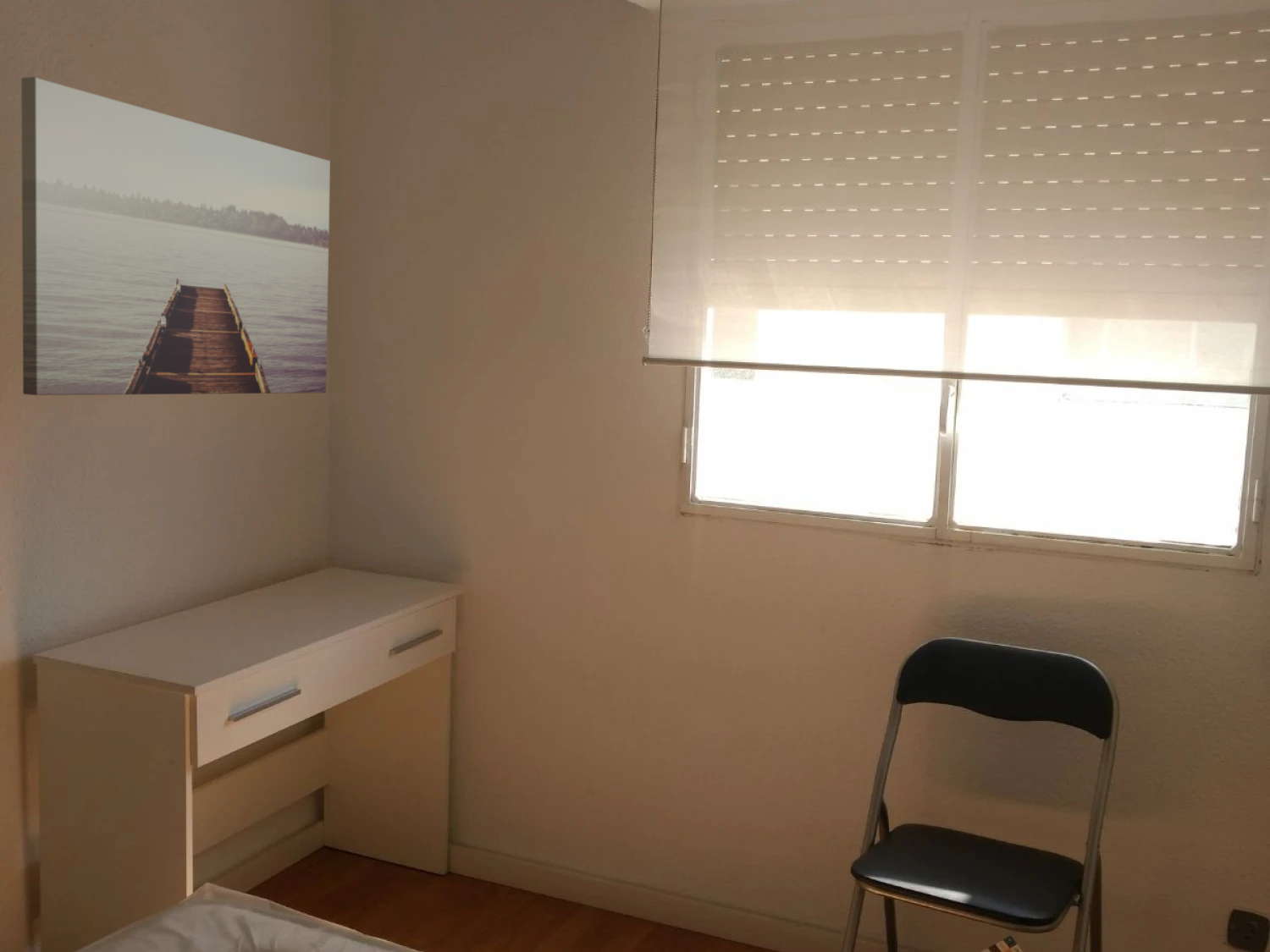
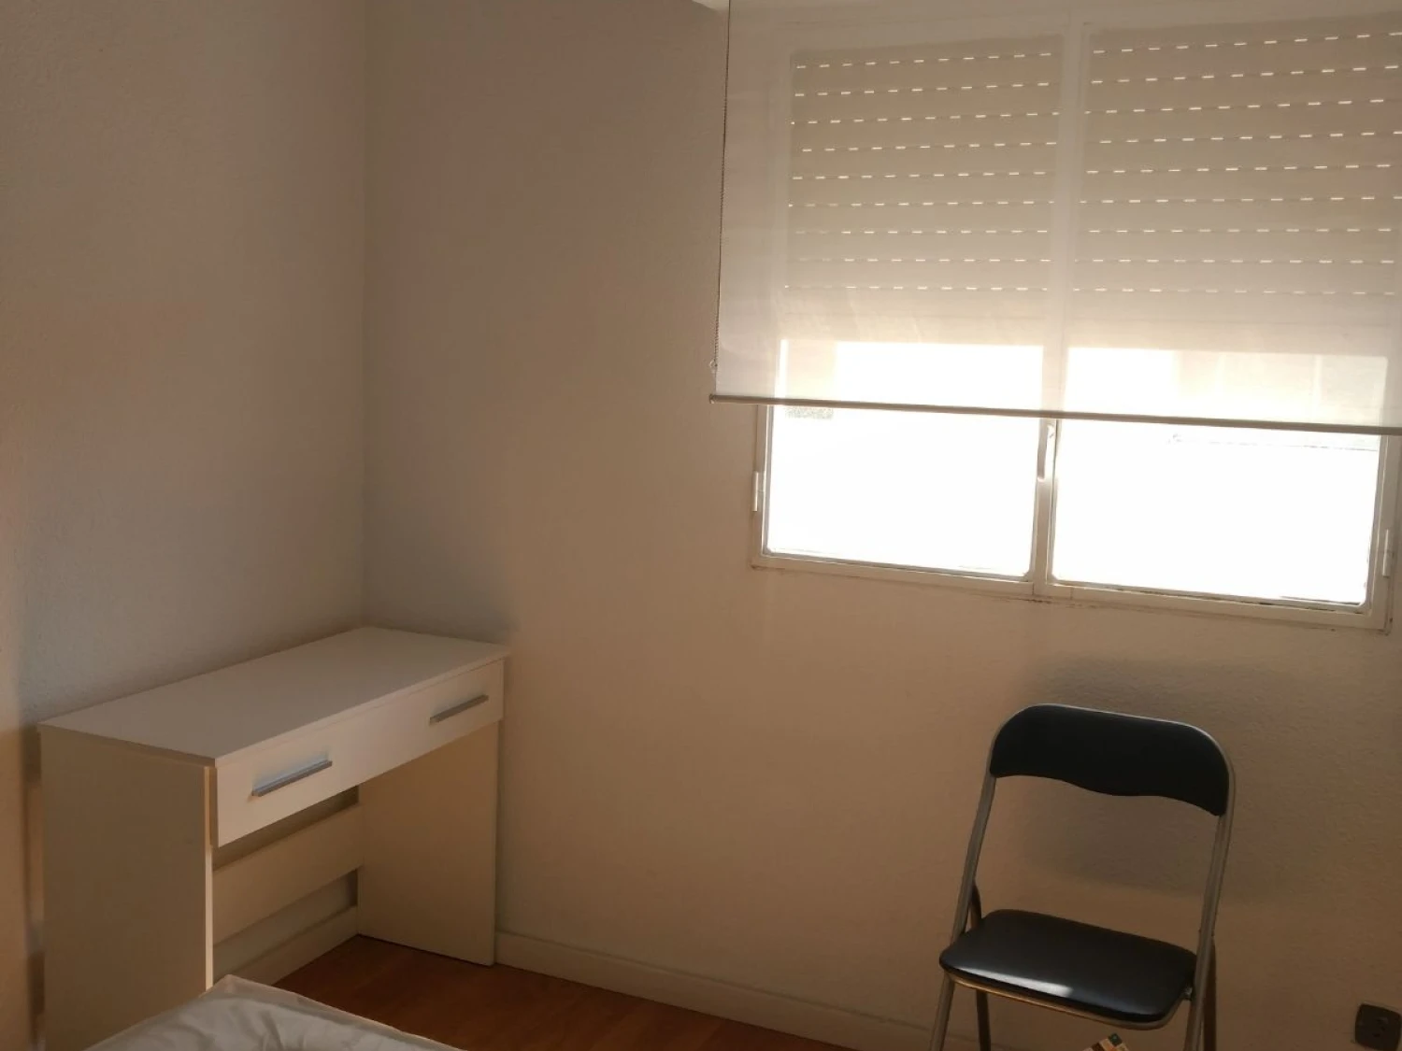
- wall art (198, 261)
